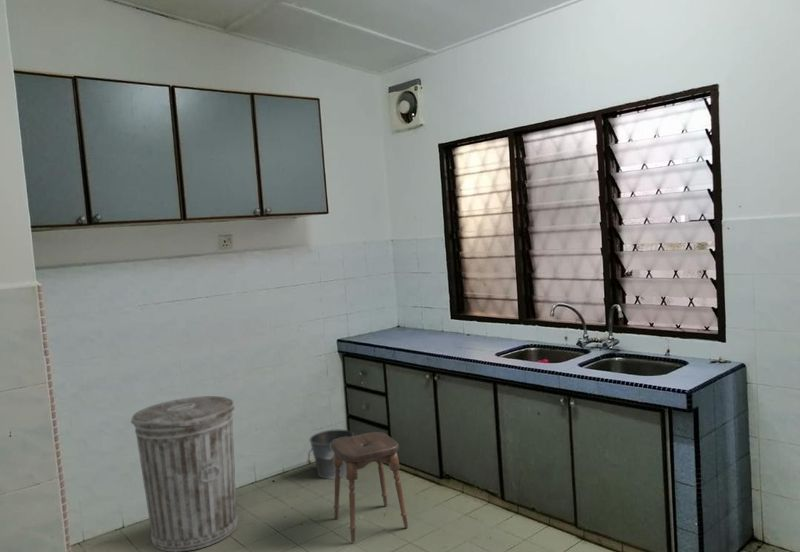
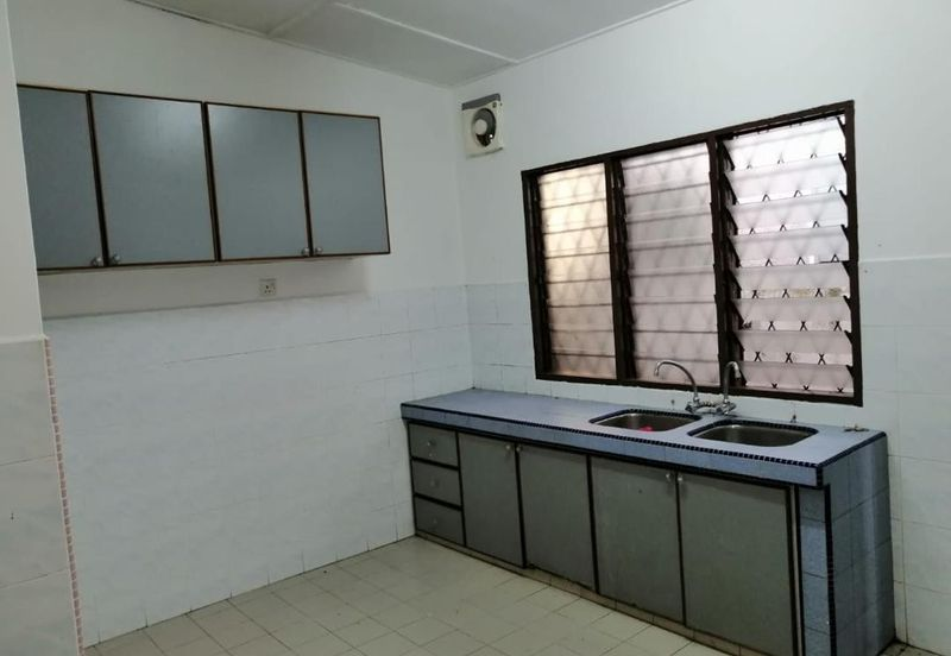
- trash can (190, 469)
- bucket (331, 454)
- stool (357, 478)
